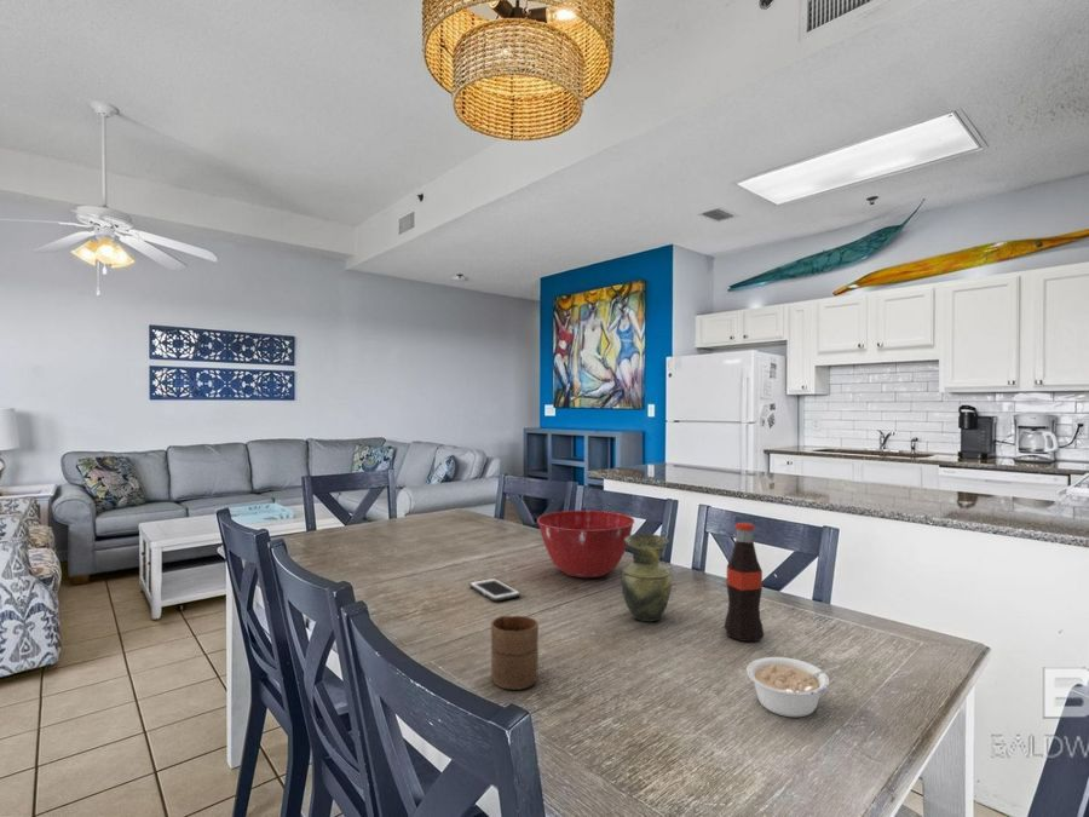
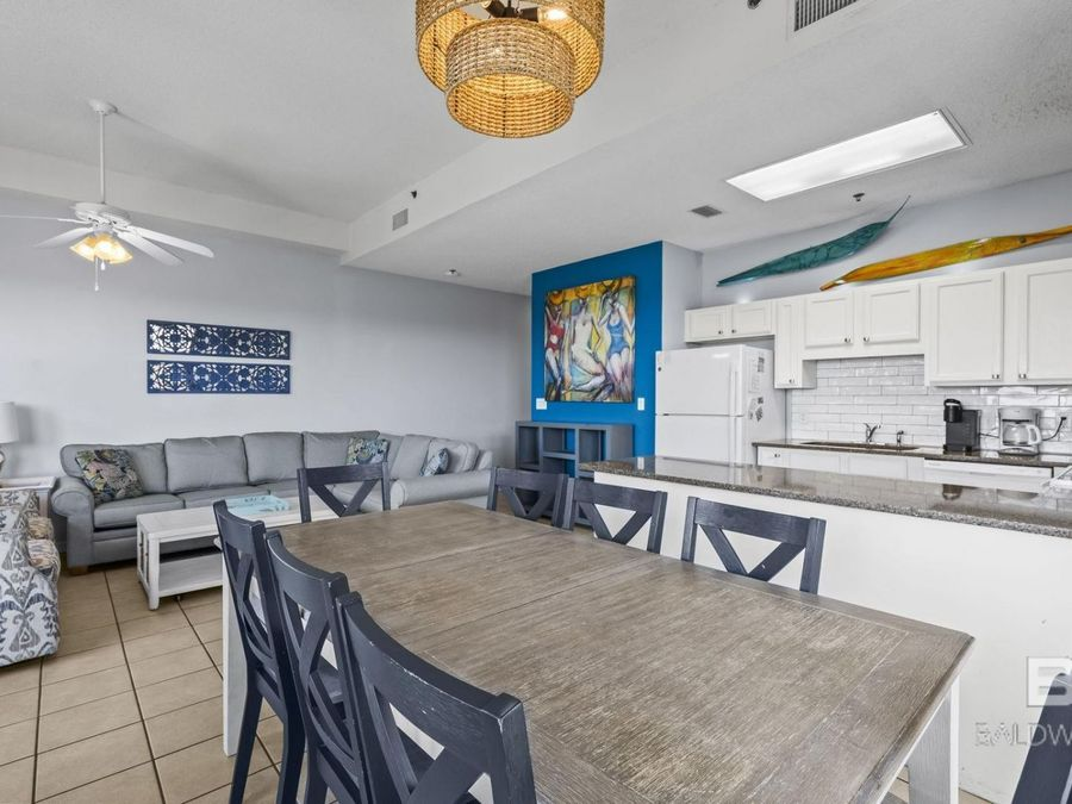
- cell phone (494, 588)
- legume (788, 684)
- mixing bowl (584, 545)
- bottle (744, 579)
- cup (513, 650)
- vase (645, 577)
